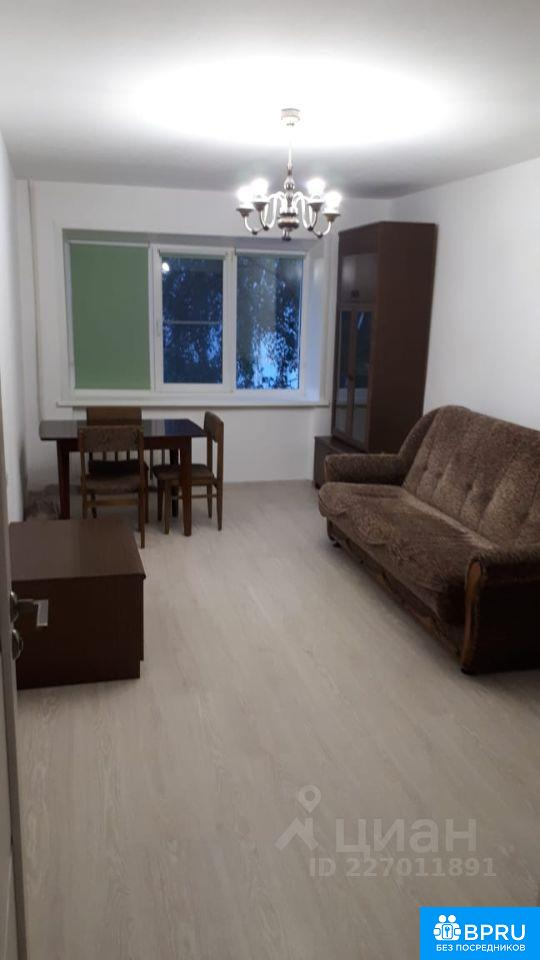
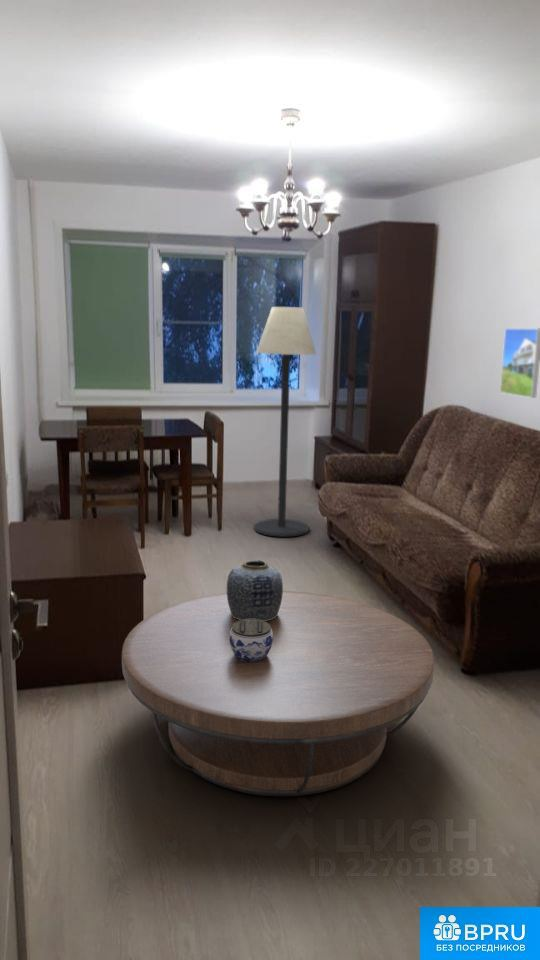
+ vase (254, 588)
+ coffee table (276, 687)
+ jar (251, 640)
+ floor lamp (284, 421)
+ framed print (520, 362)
